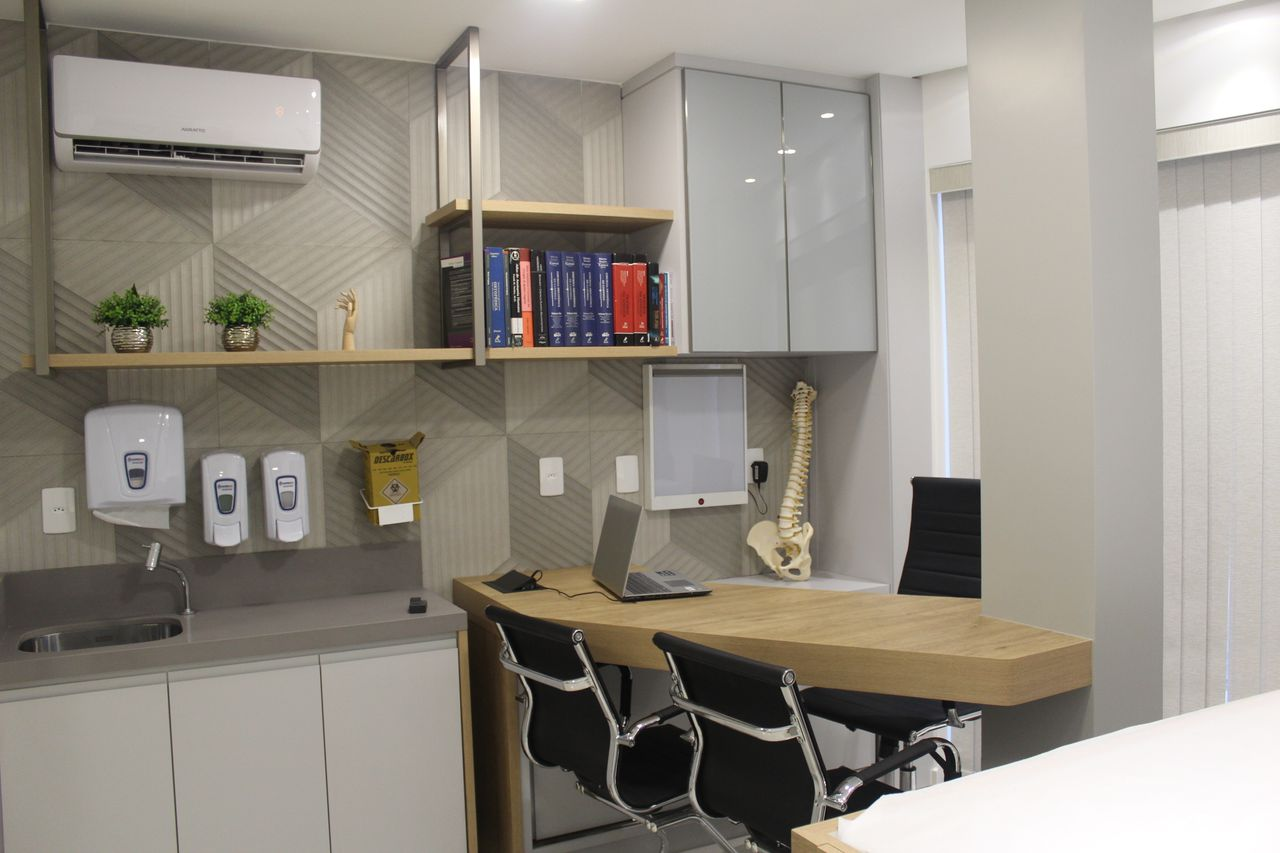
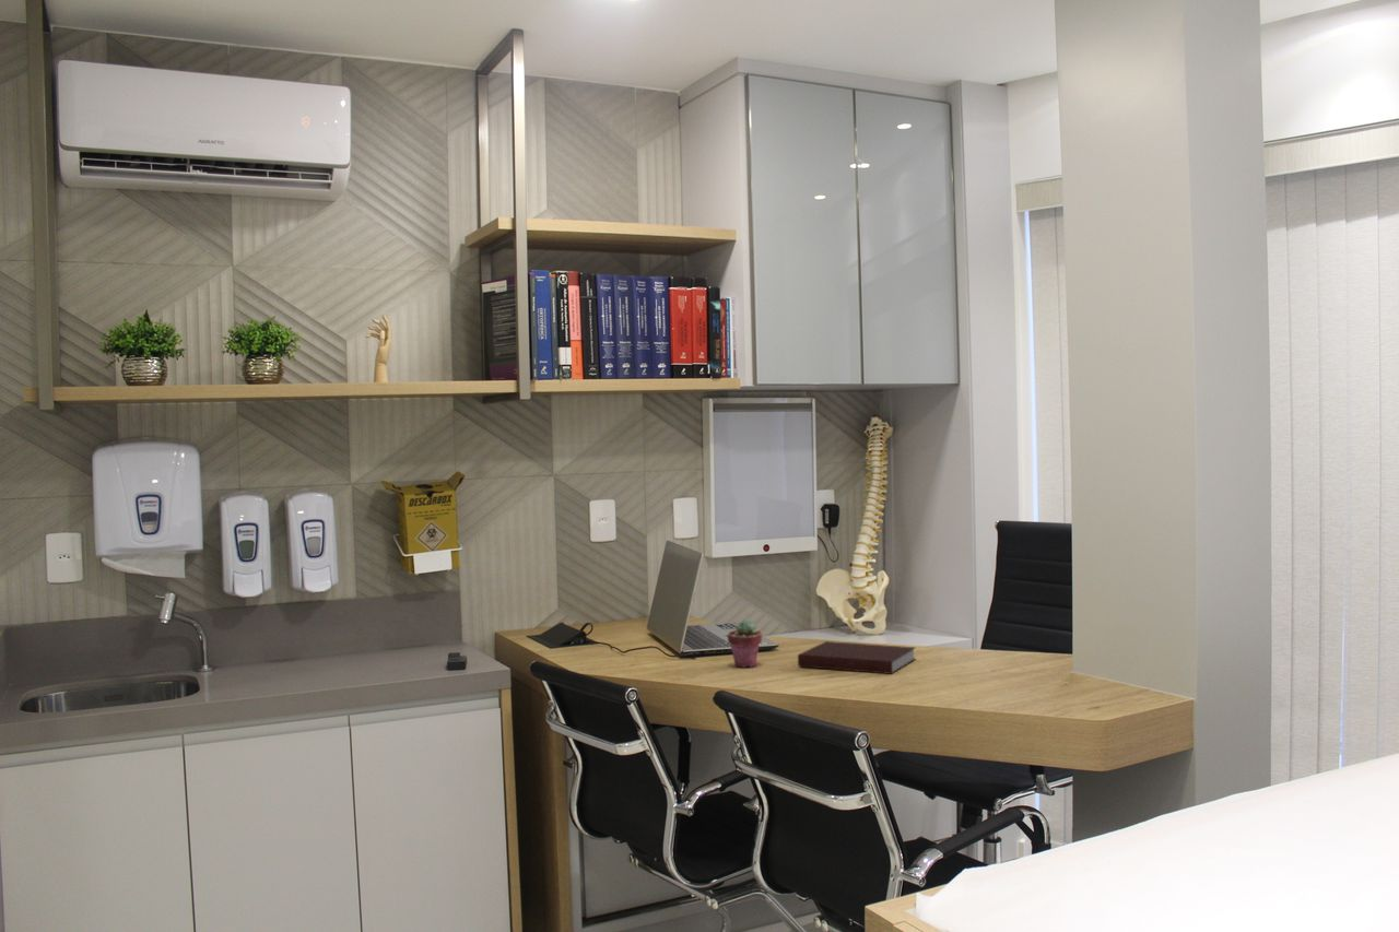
+ potted succulent (744, 641)
+ notebook (857, 657)
